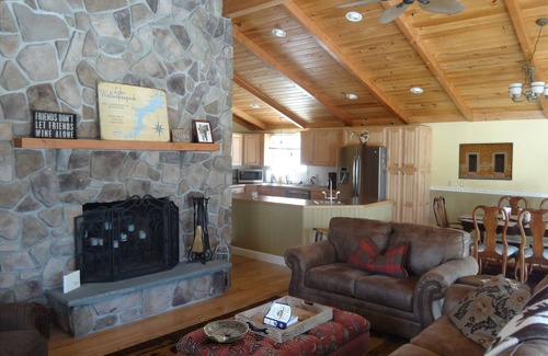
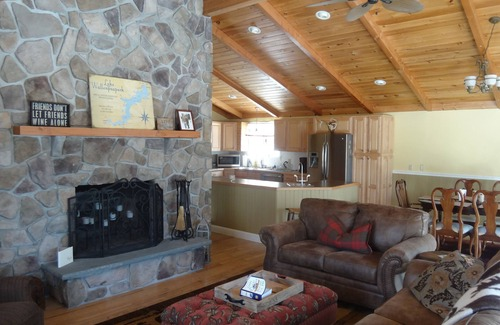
- bowl (226, 332)
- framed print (484, 161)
